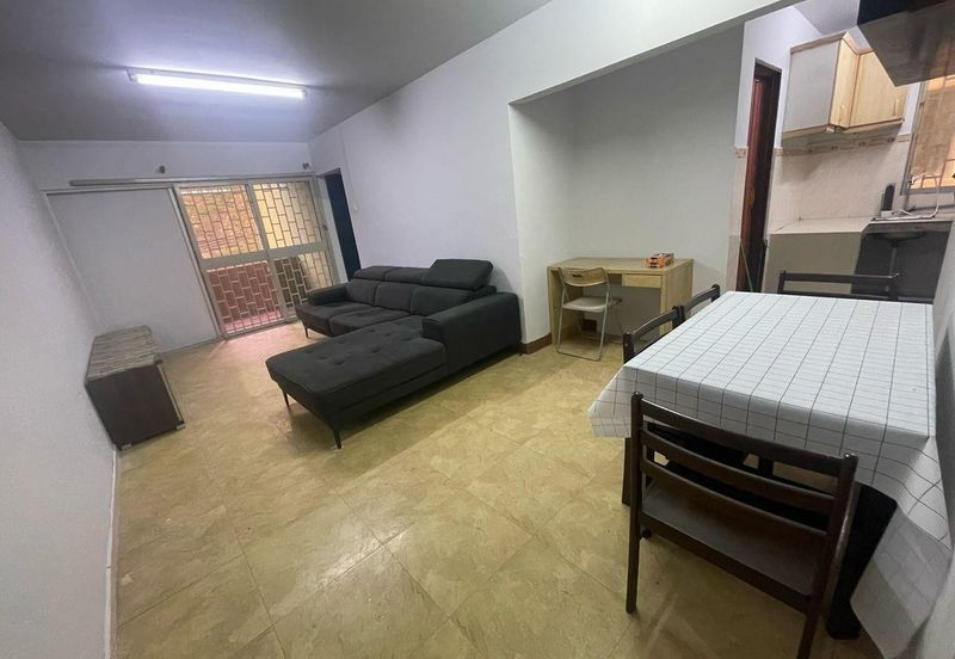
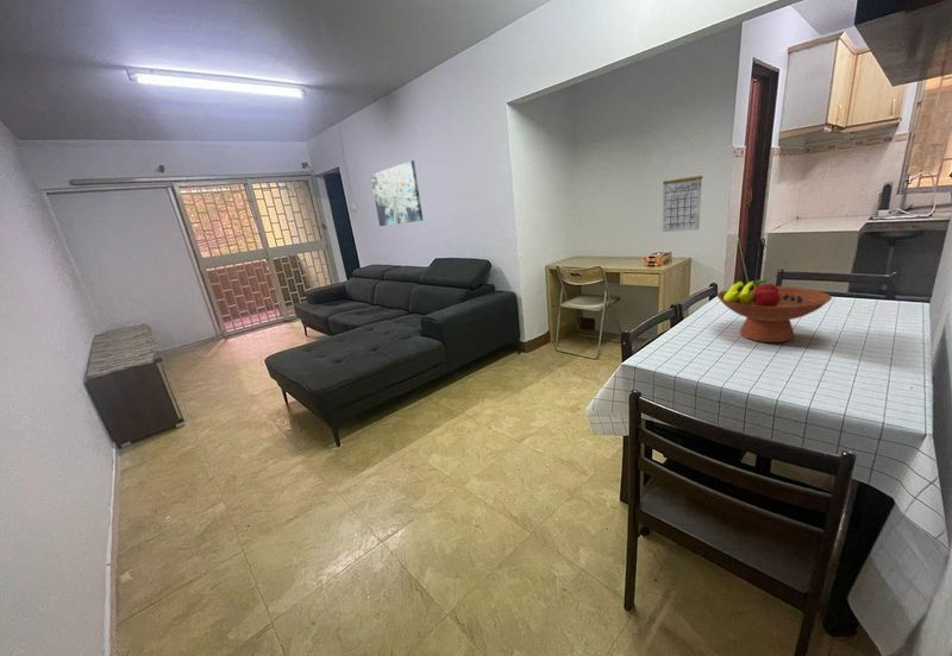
+ wall art (395, 196)
+ calendar (681, 198)
+ fruit bowl (769, 308)
